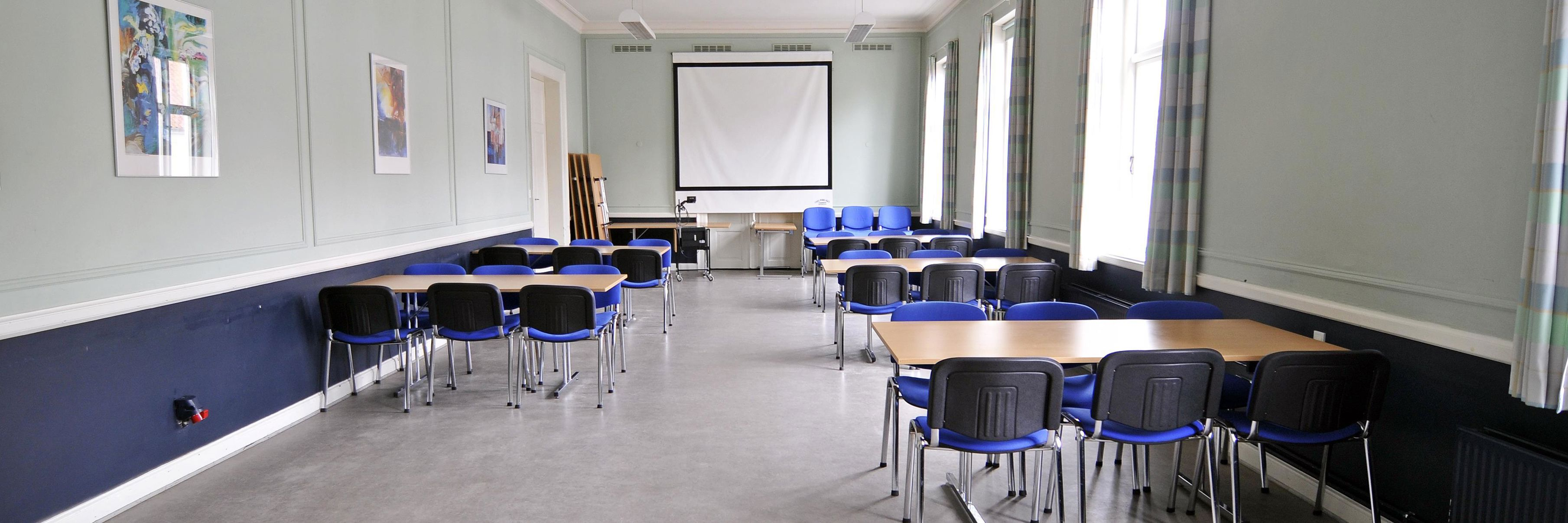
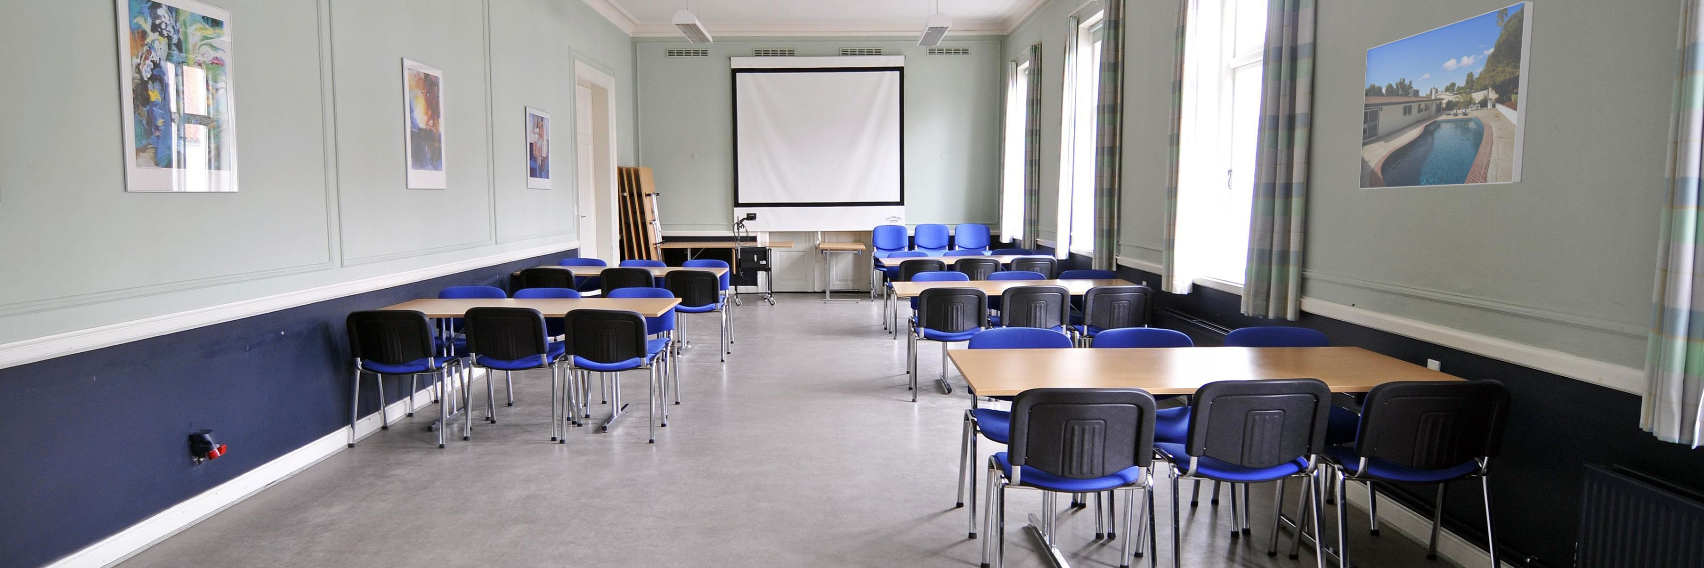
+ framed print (1434, 108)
